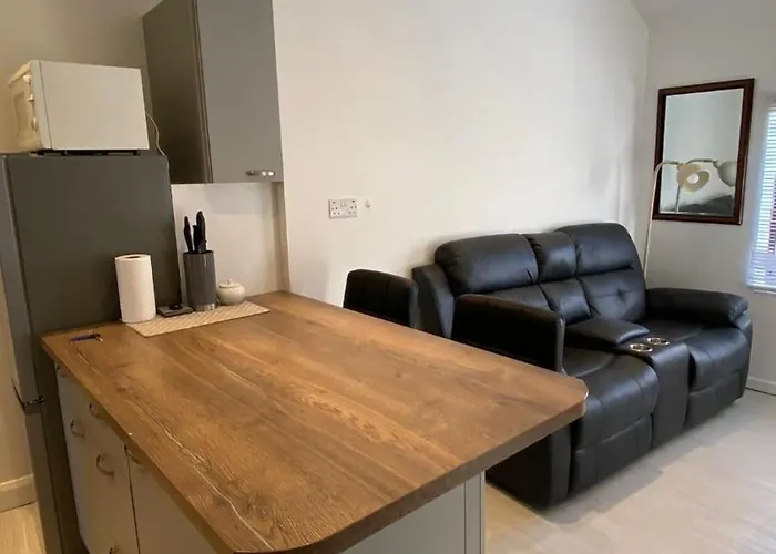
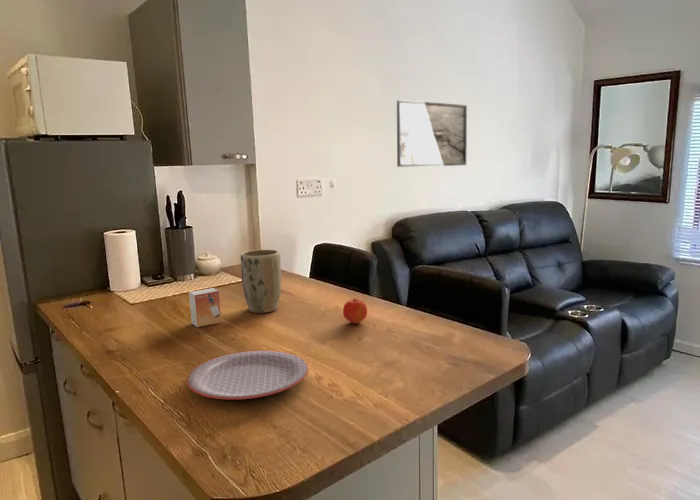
+ plate (249, 375)
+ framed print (433, 134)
+ small box (205, 307)
+ apple (355, 310)
+ plant pot (261, 281)
